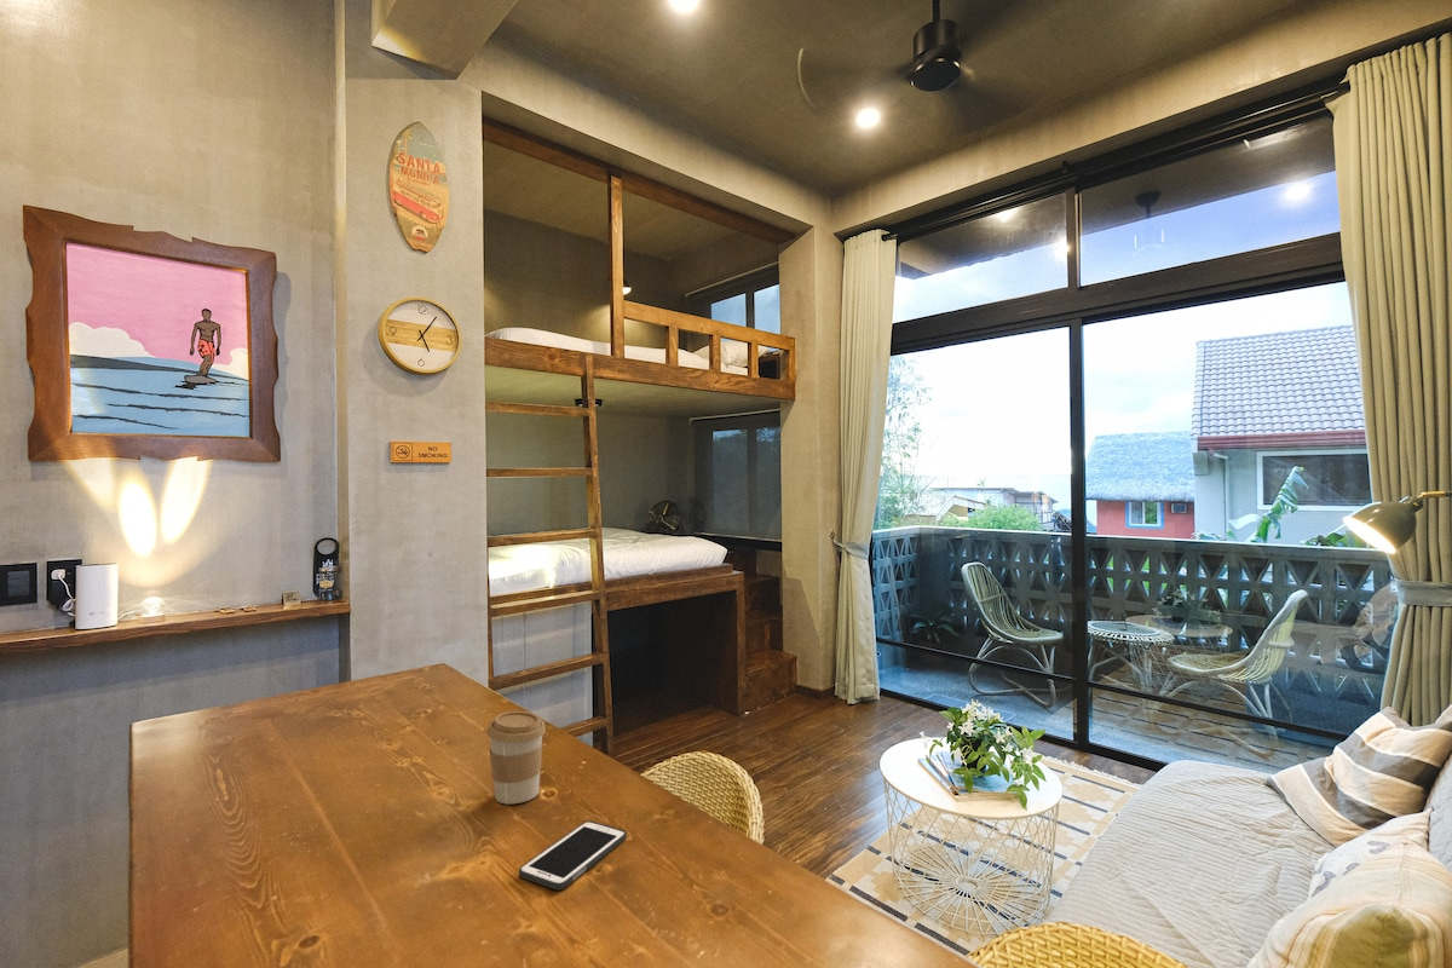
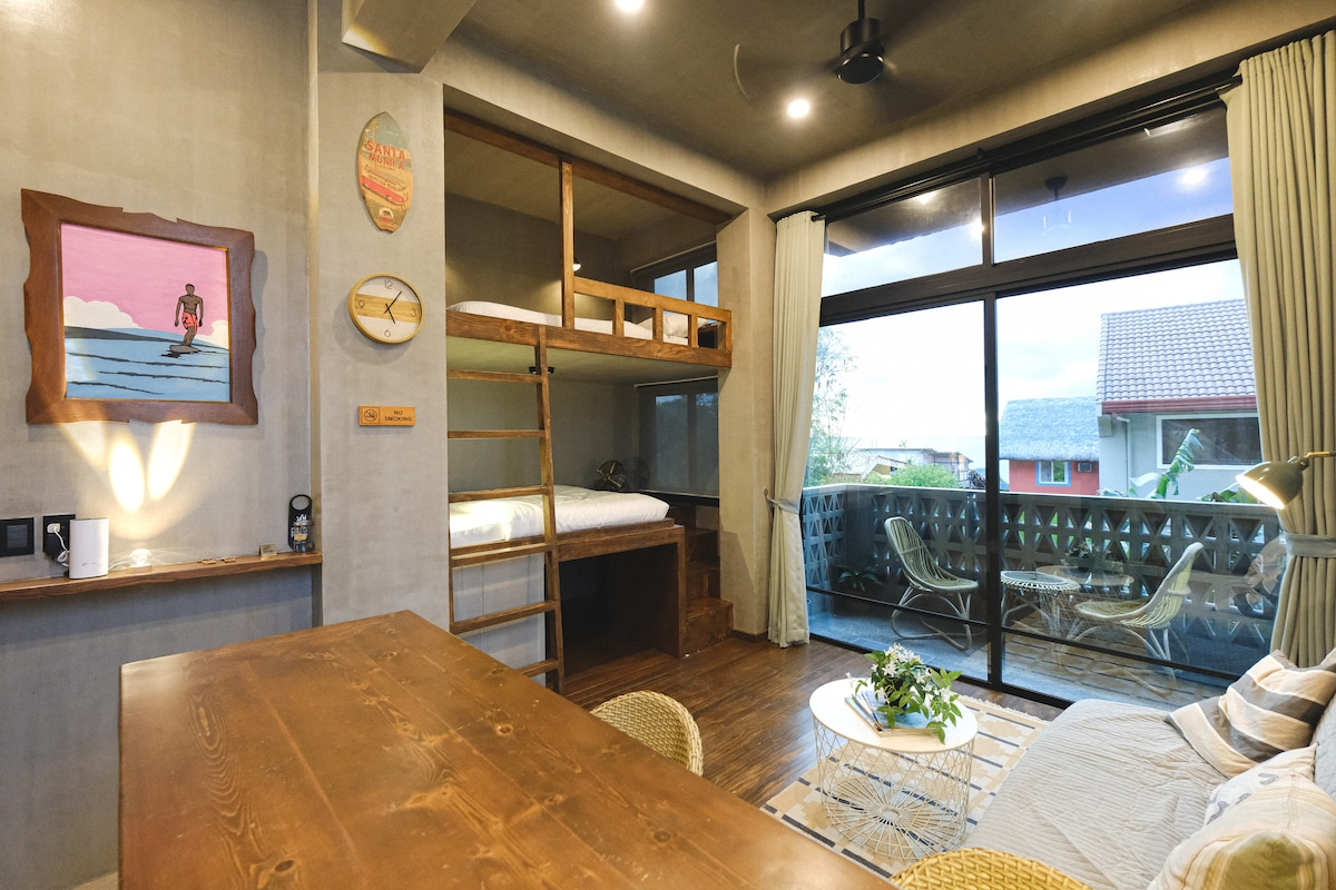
- coffee cup (517, 755)
- cell phone (575, 852)
